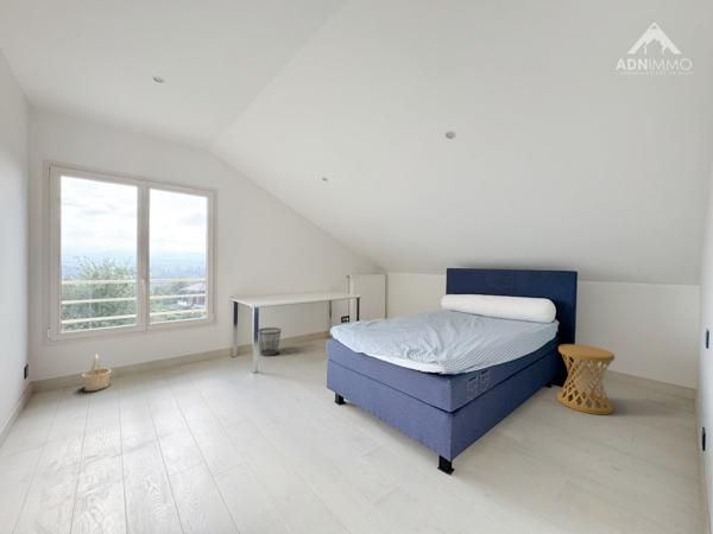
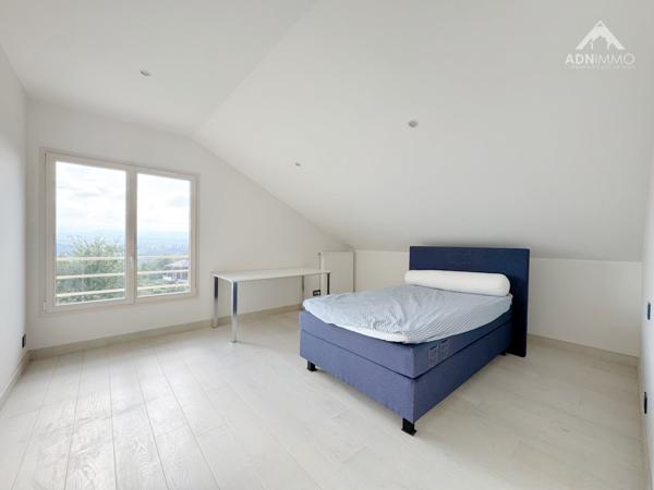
- wastebasket (269, 342)
- side table (586, 376)
- basket (96, 370)
